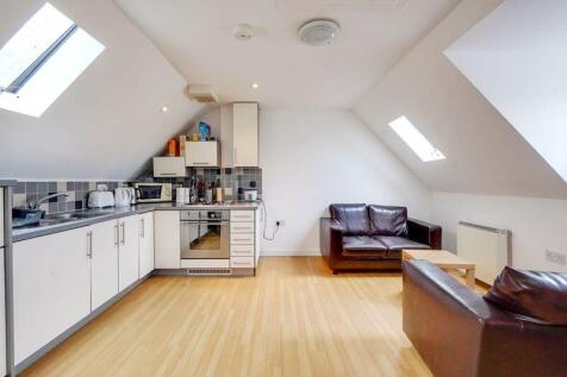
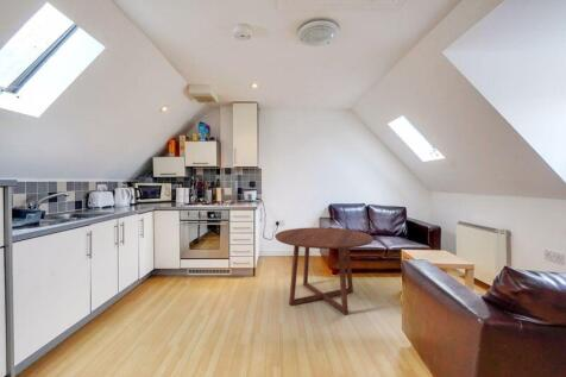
+ round table (308, 263)
